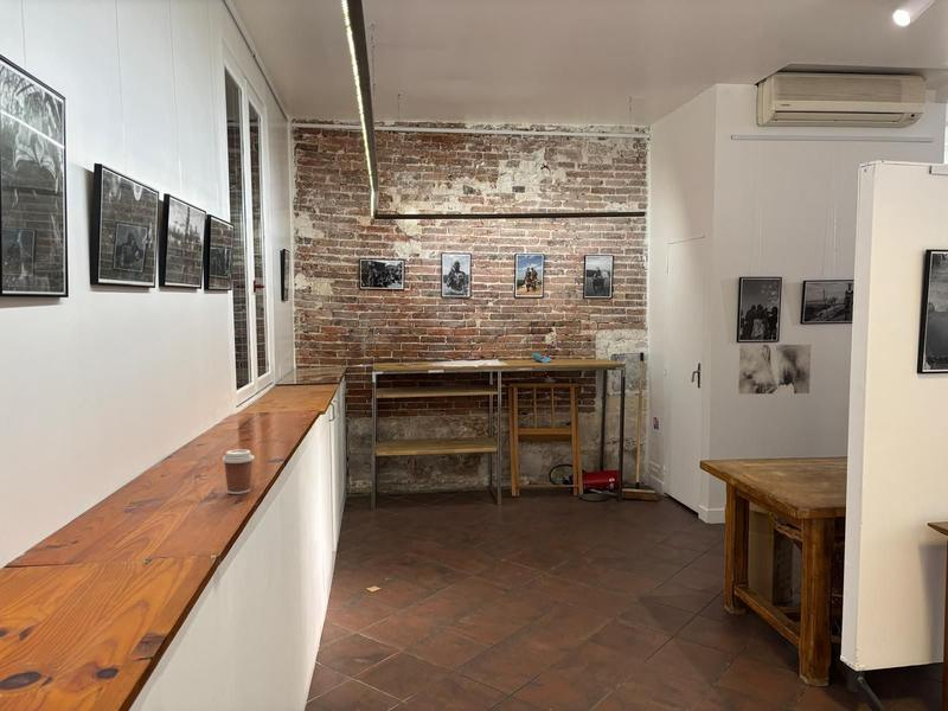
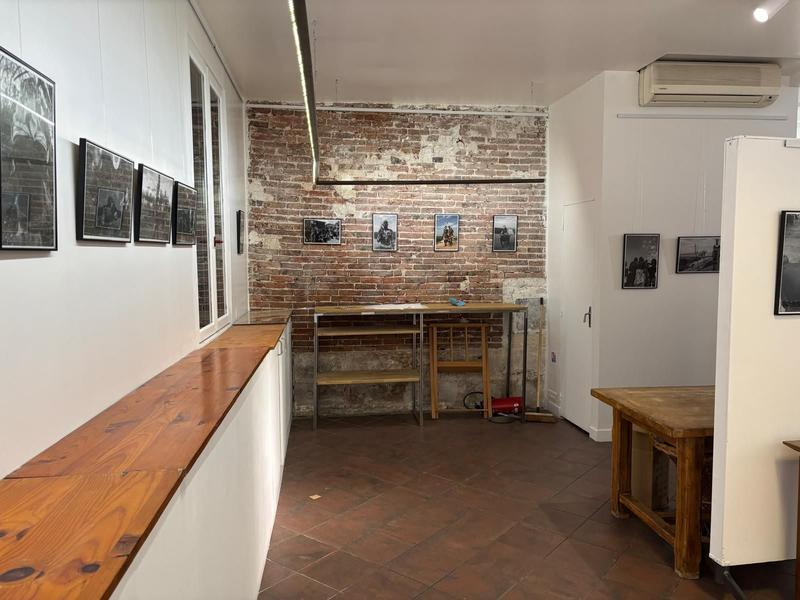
- coffee cup (238, 470)
- wall art (774, 369)
